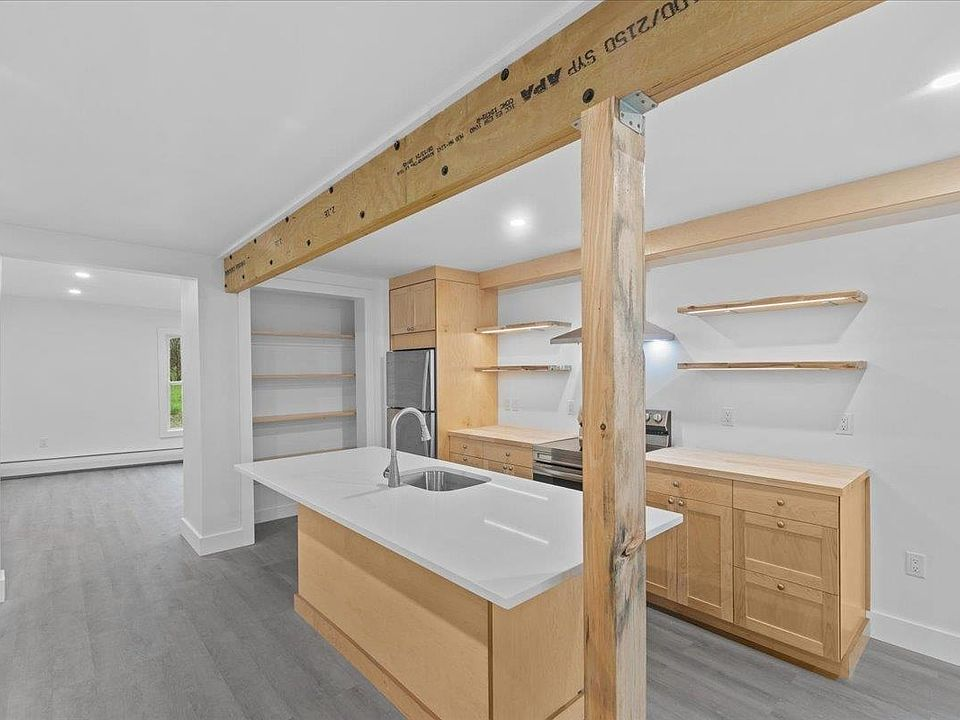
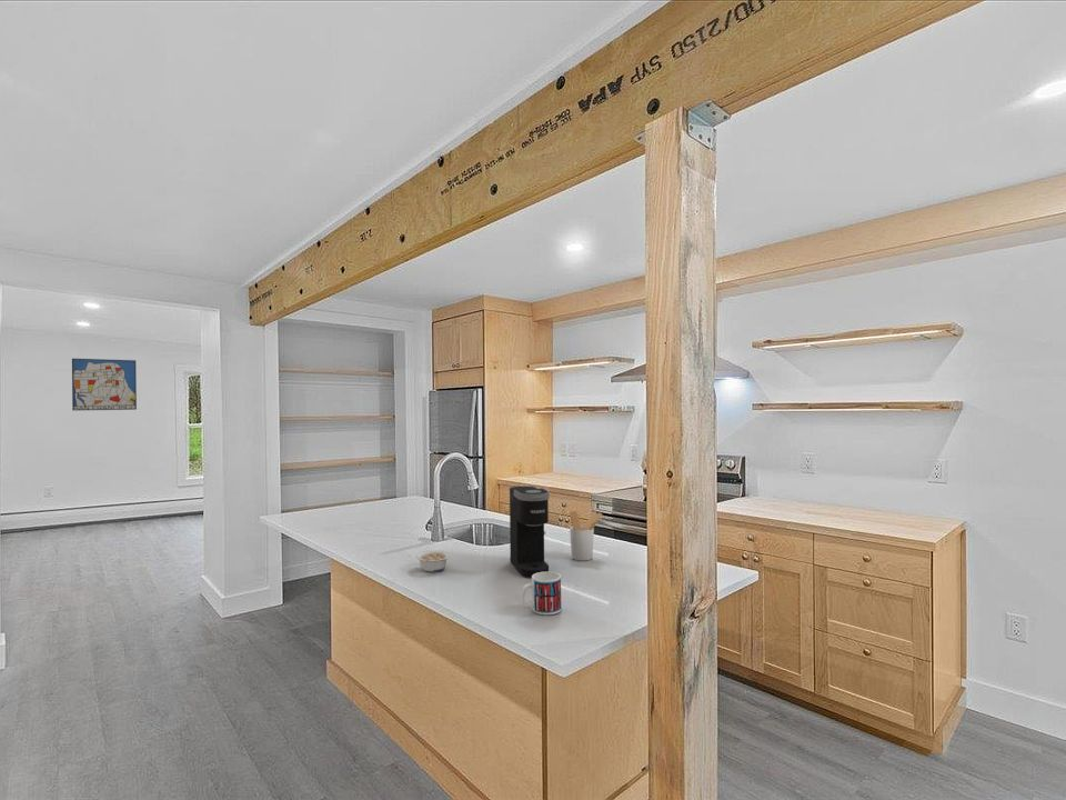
+ coffee maker (529, 528)
+ mug (542, 593)
+ legume (433, 560)
+ wall art (104, 384)
+ utensil holder (586, 534)
